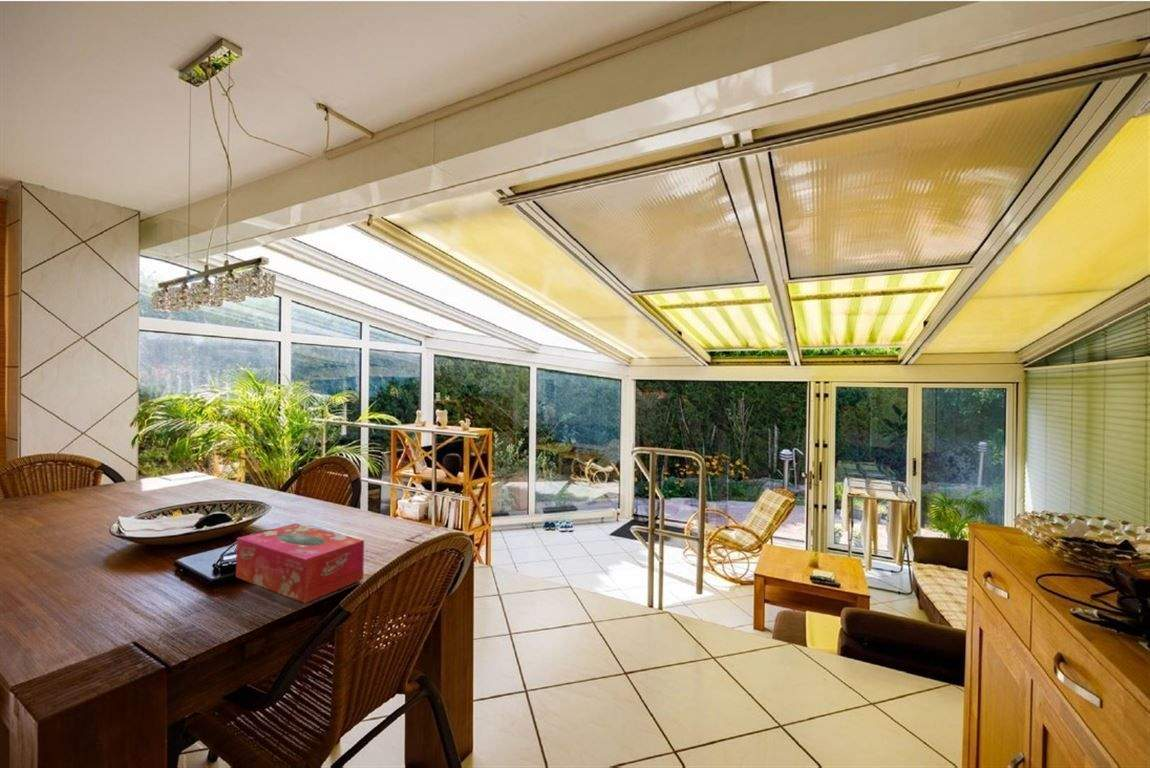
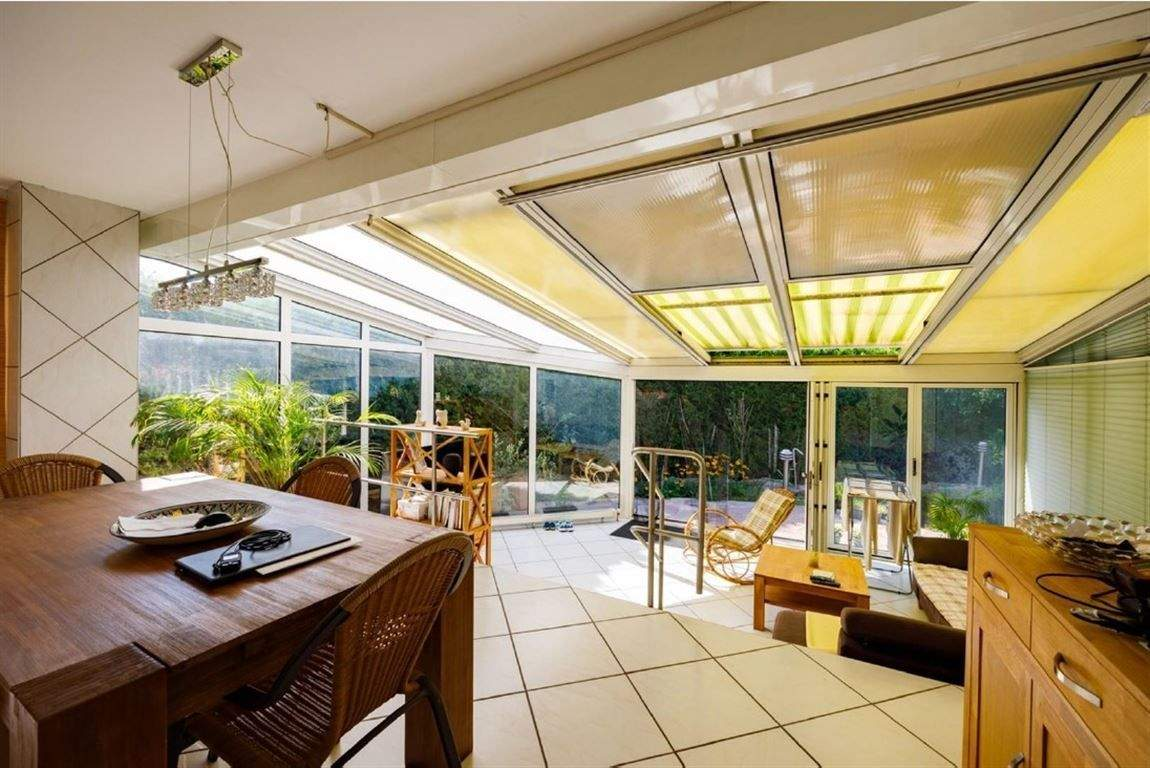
- tissue box (300, 558)
